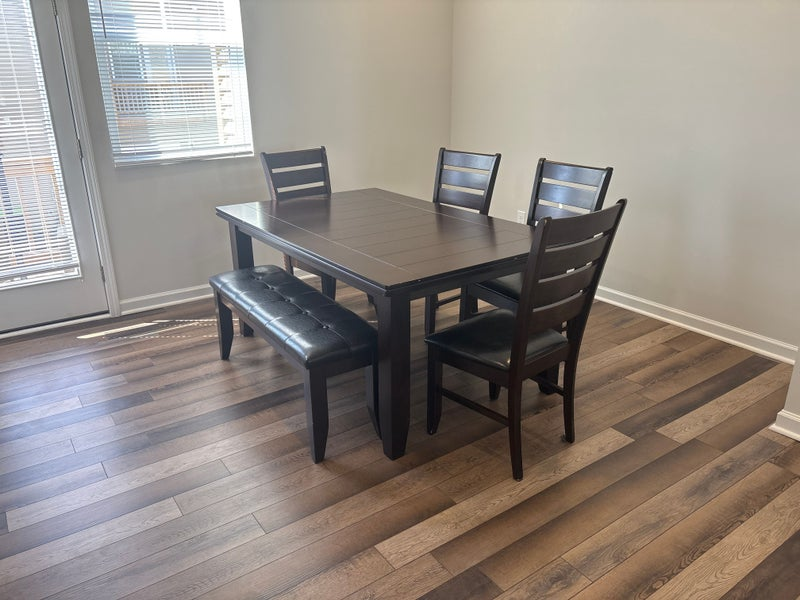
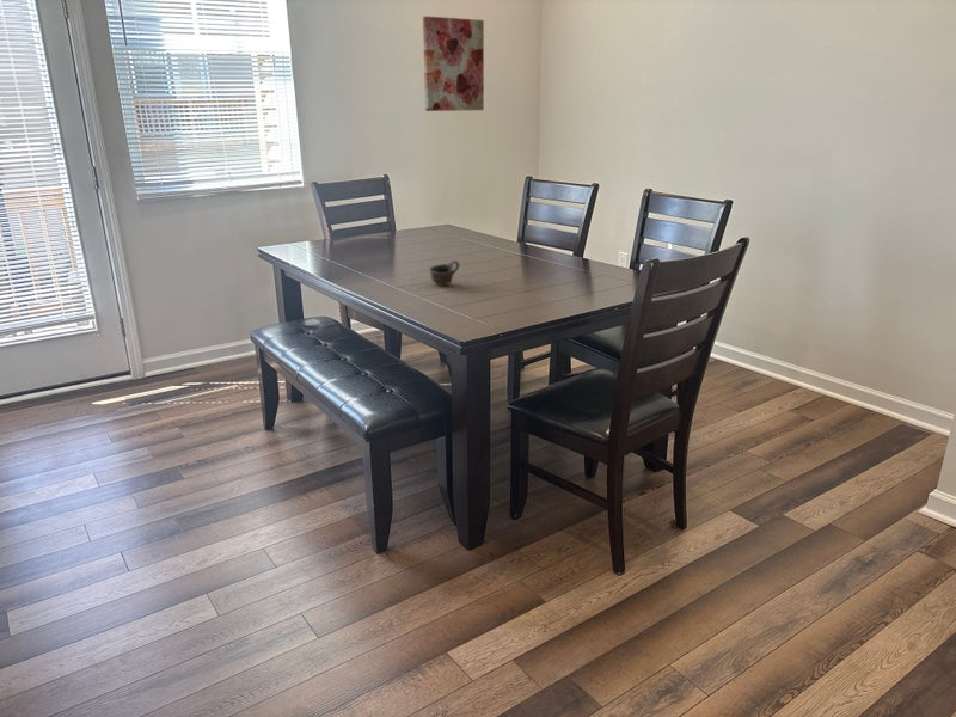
+ cup (443, 272)
+ wall art (454, 65)
